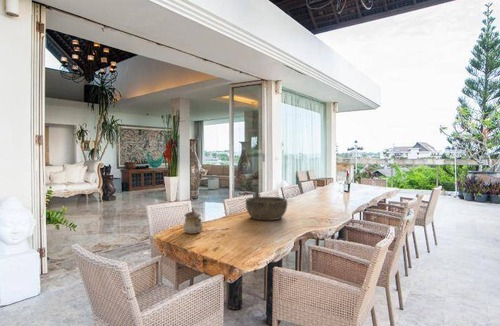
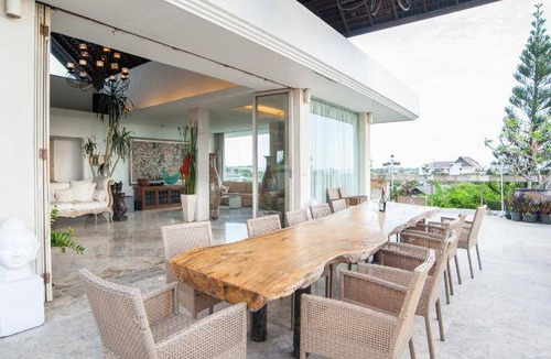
- teapot (192, 219)
- bowl (266, 208)
